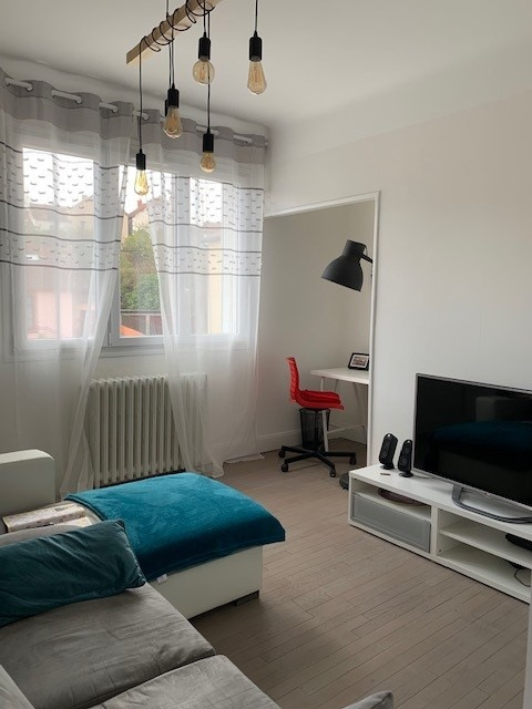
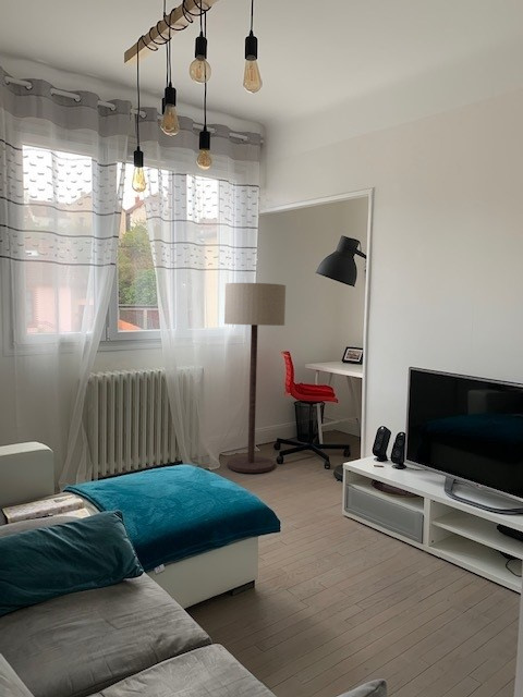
+ floor lamp (253, 376)
